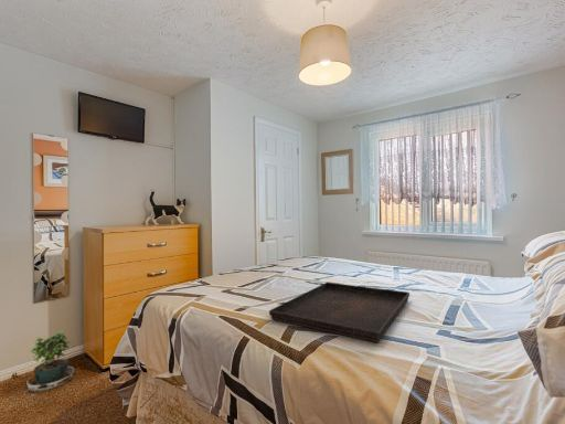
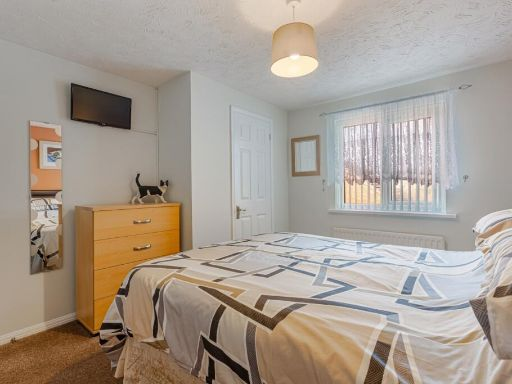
- serving tray (345, 305)
- potted plant (51, 358)
